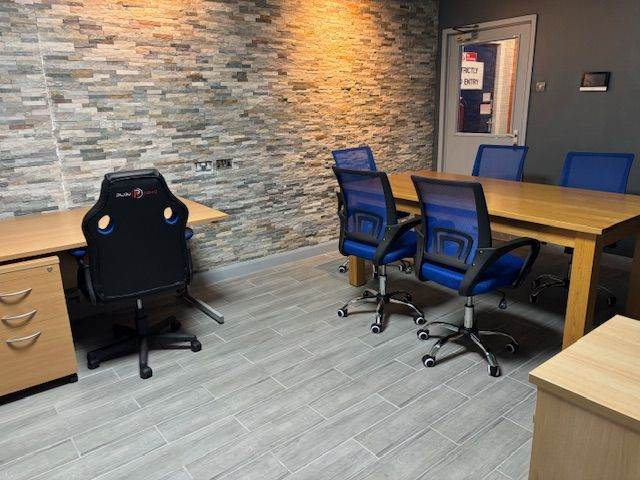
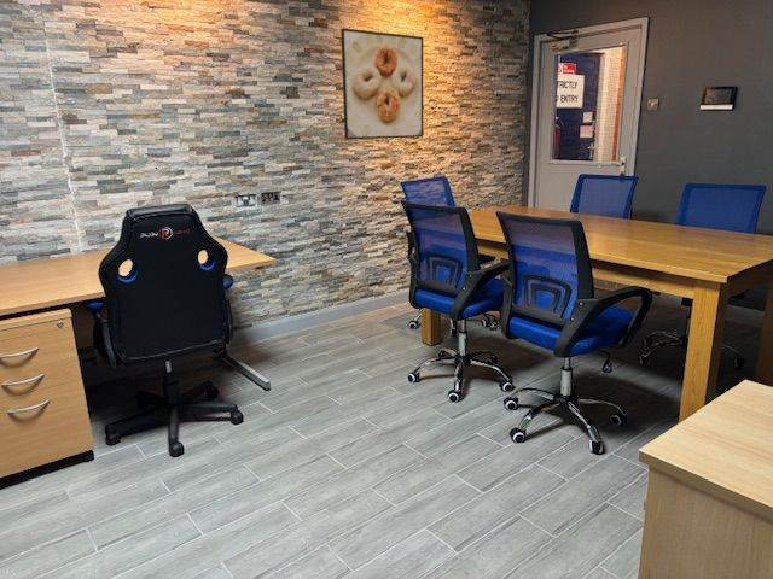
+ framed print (384, 86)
